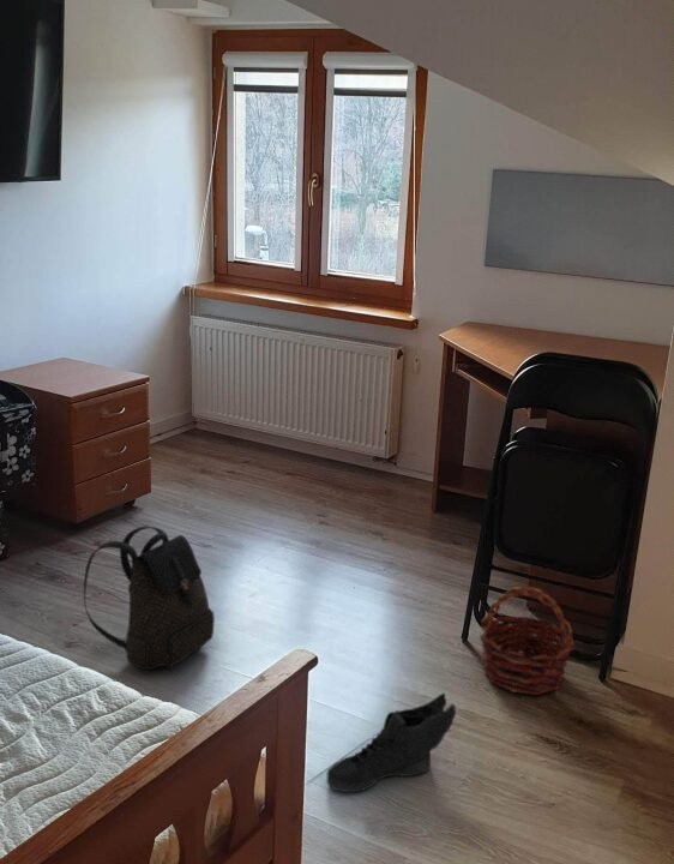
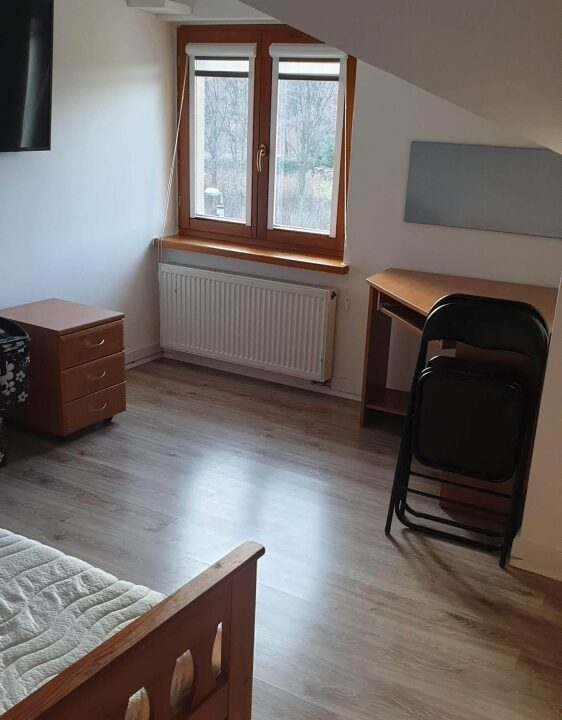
- backpack (149, 589)
- basket (525, 631)
- sneaker (390, 739)
